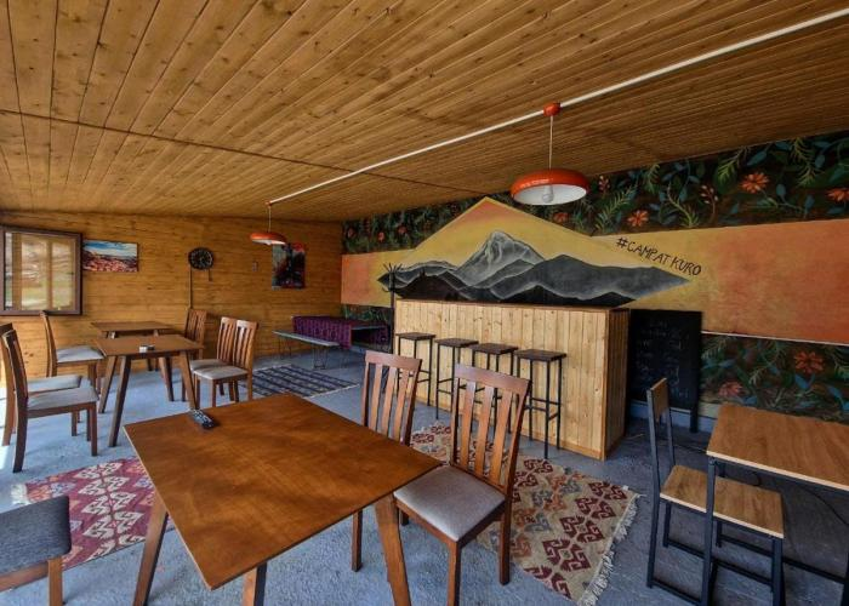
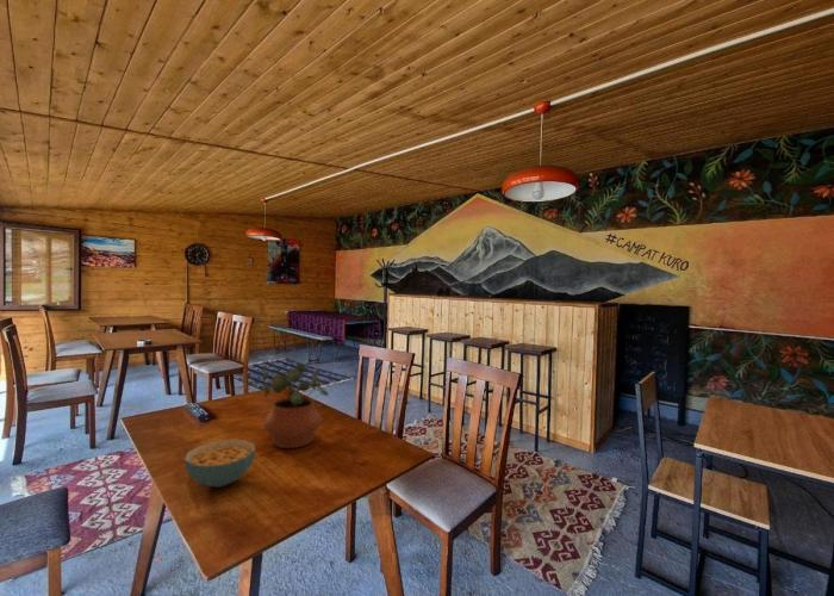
+ cereal bowl (220, 466)
+ potted plant (300, 401)
